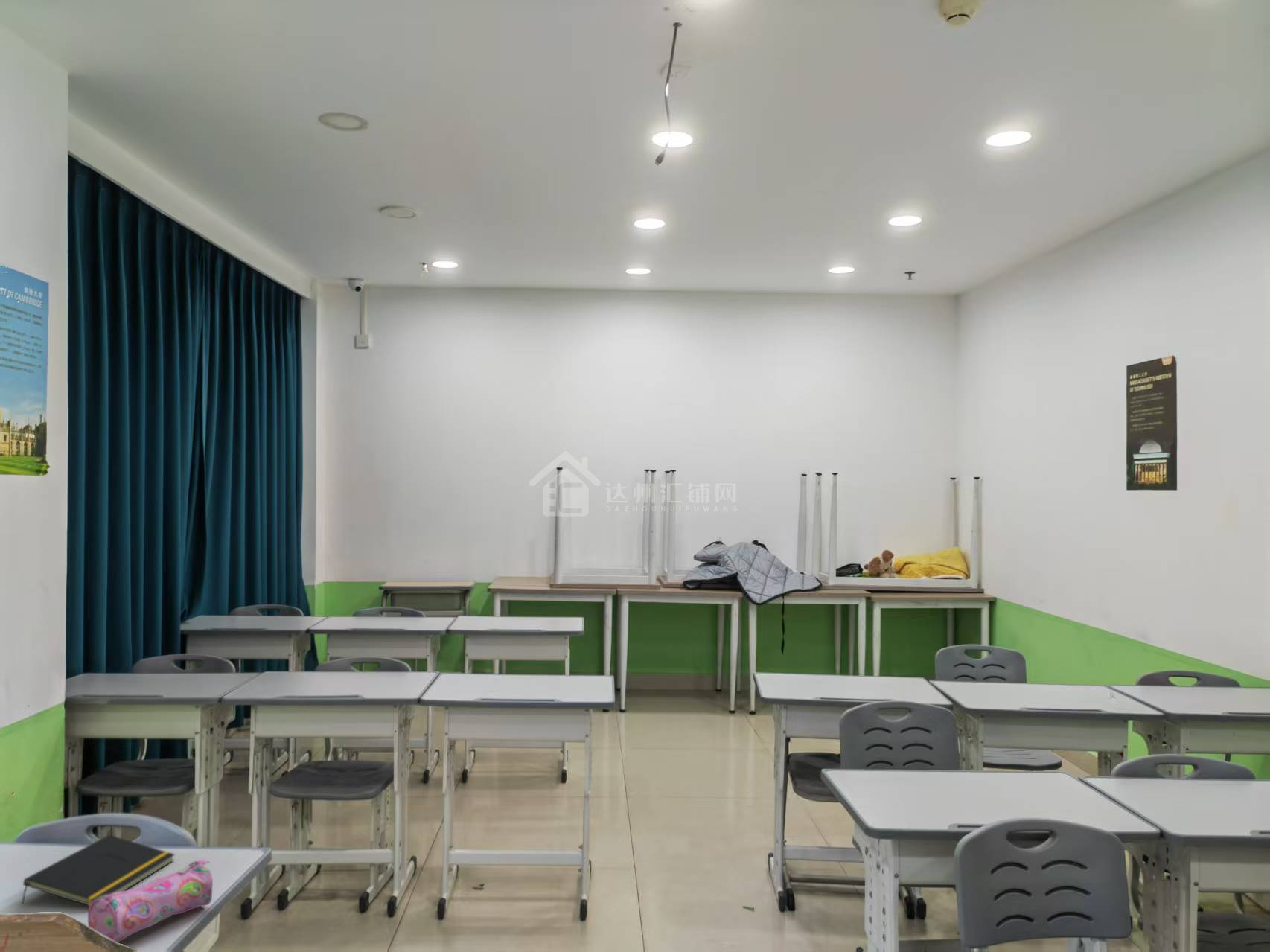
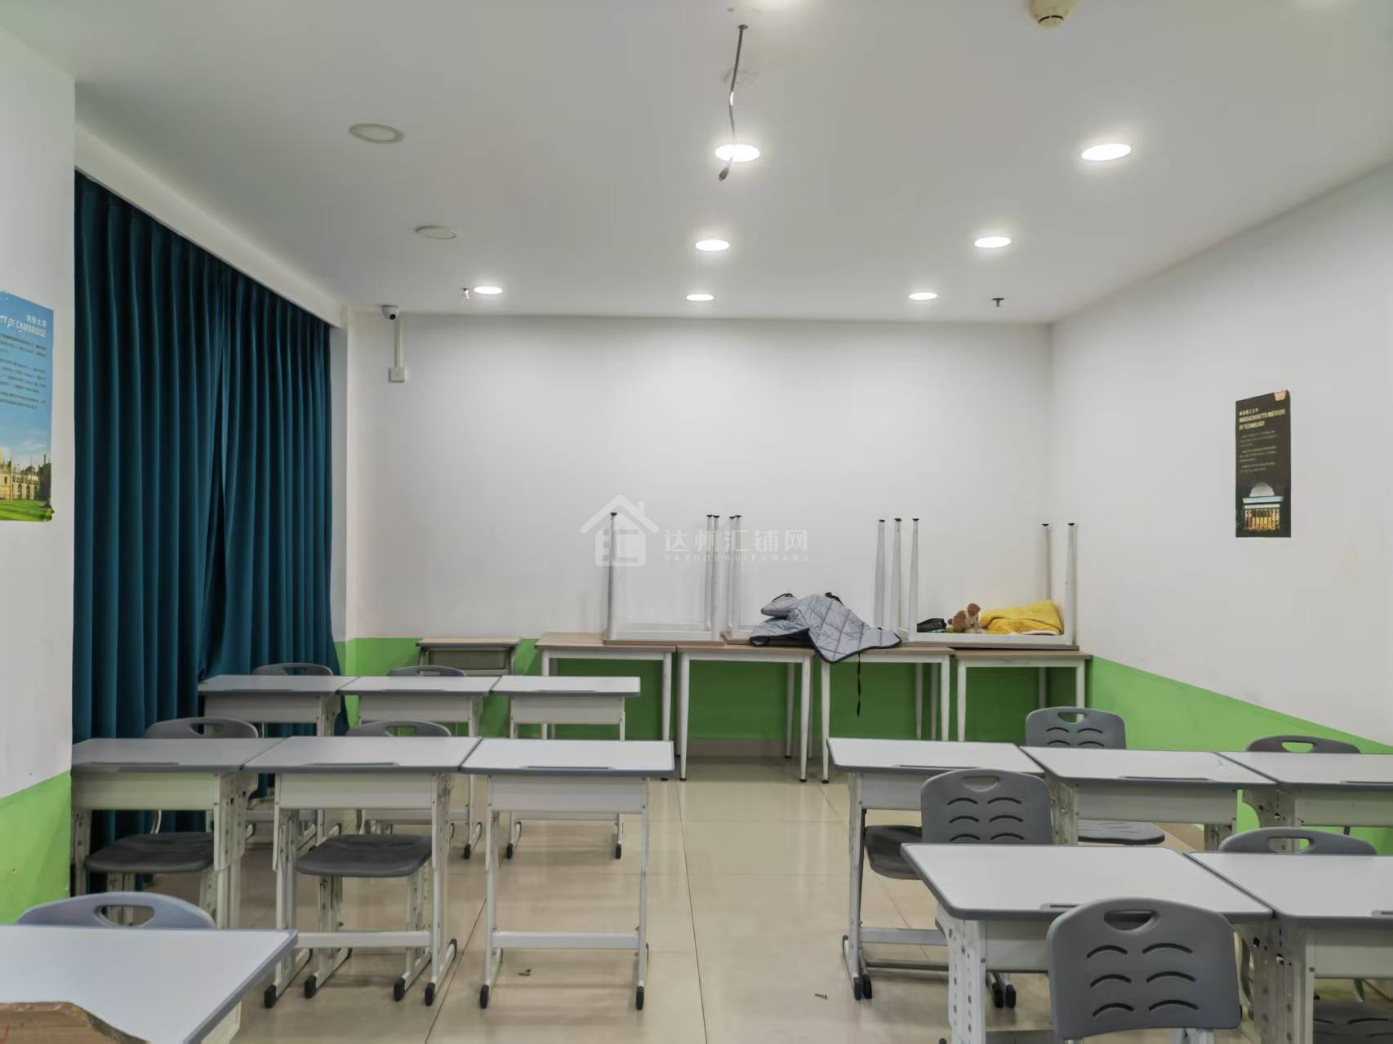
- notepad (103, 869)
- pencil case (154, 900)
